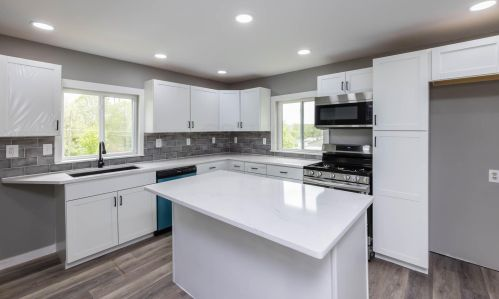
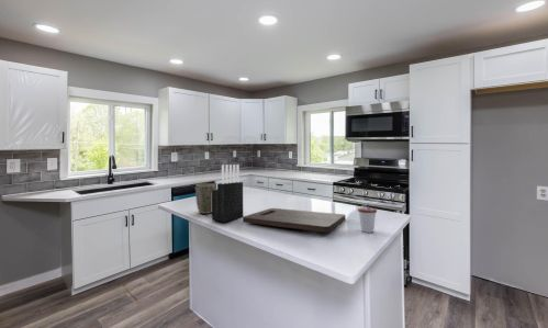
+ plant pot (205, 197)
+ cutting board (294, 217)
+ cup (367, 216)
+ knife block (226, 191)
